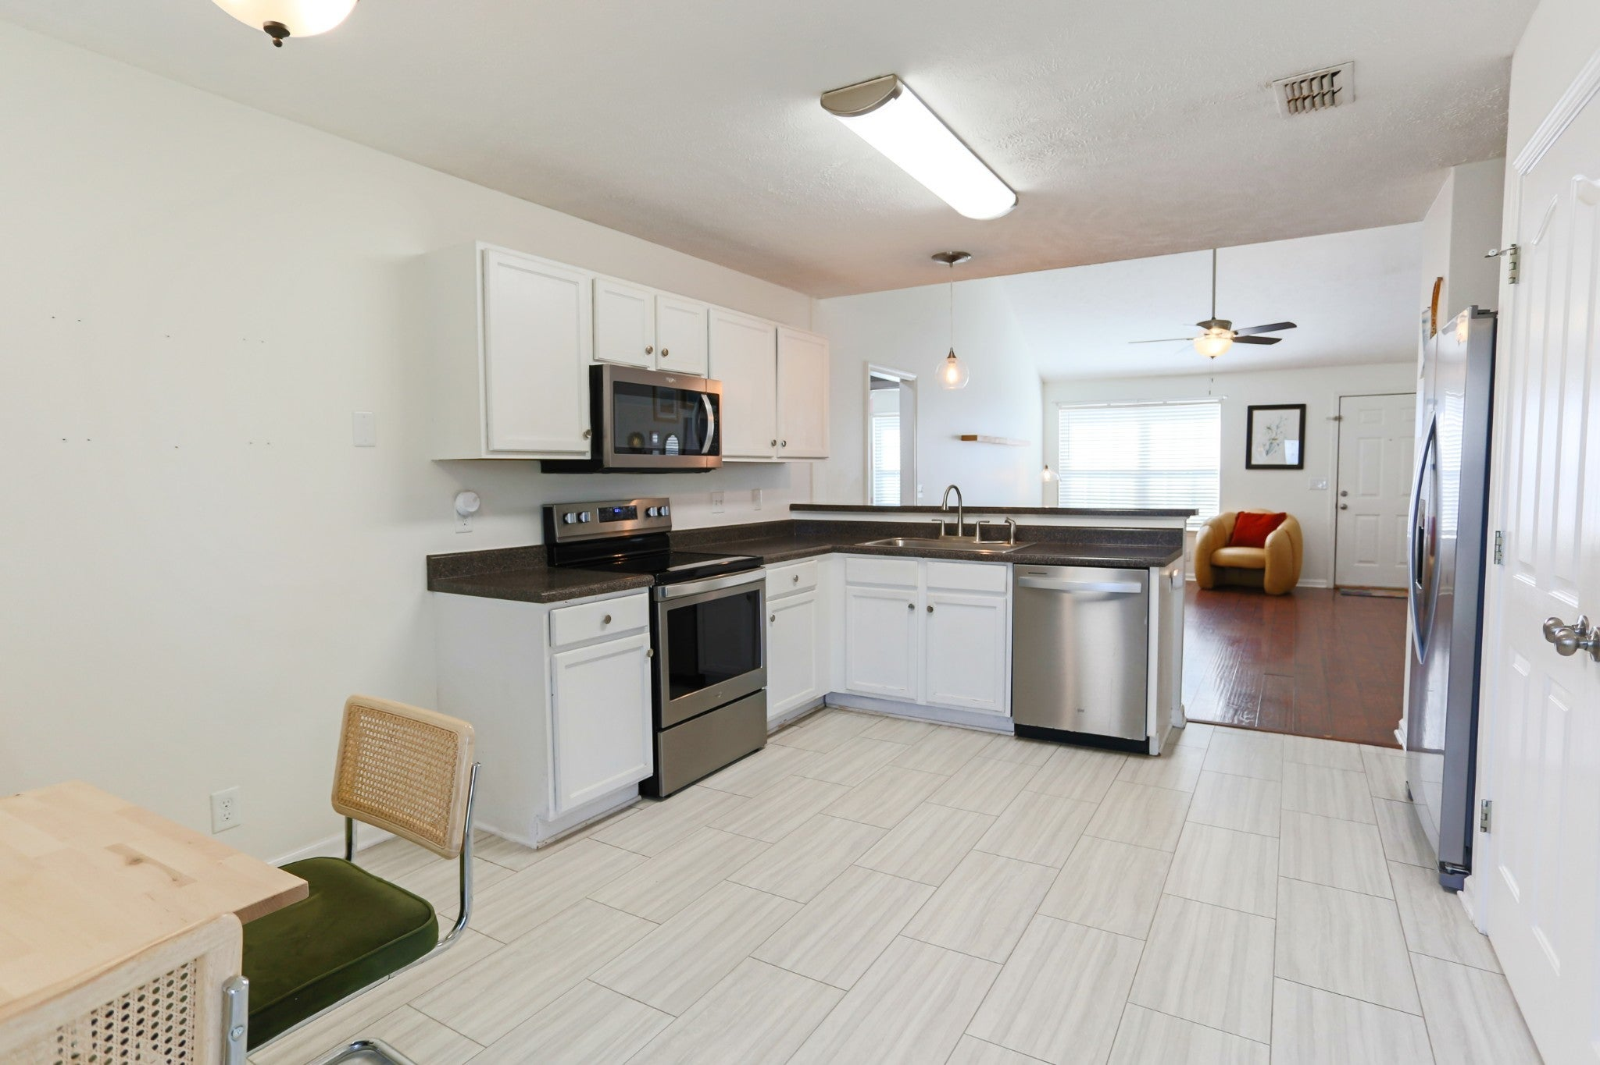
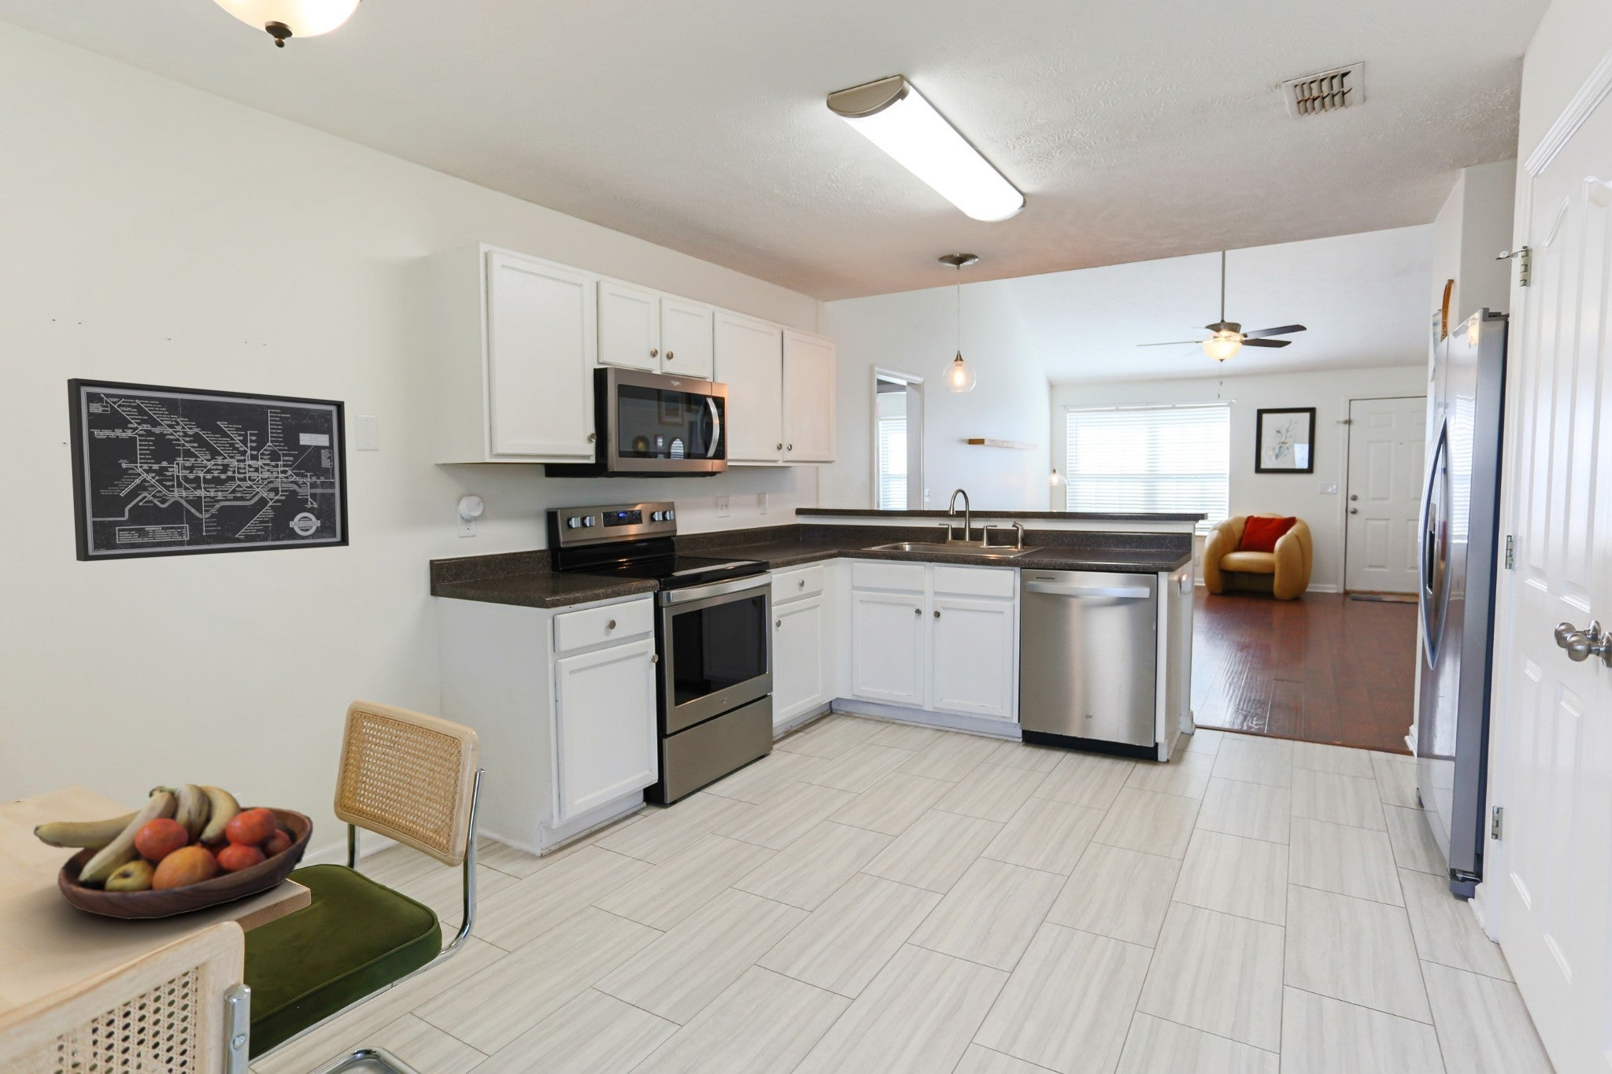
+ fruit bowl (191, 837)
+ wall art (224, 472)
